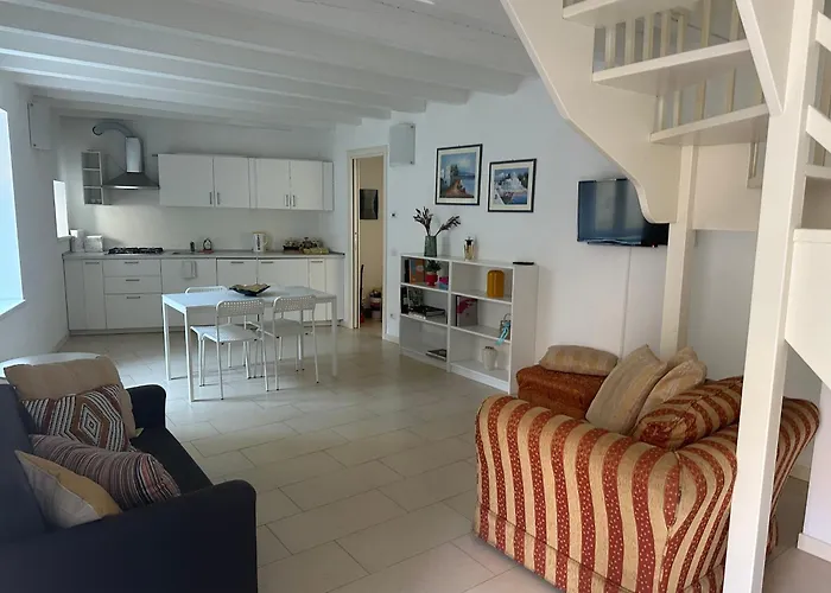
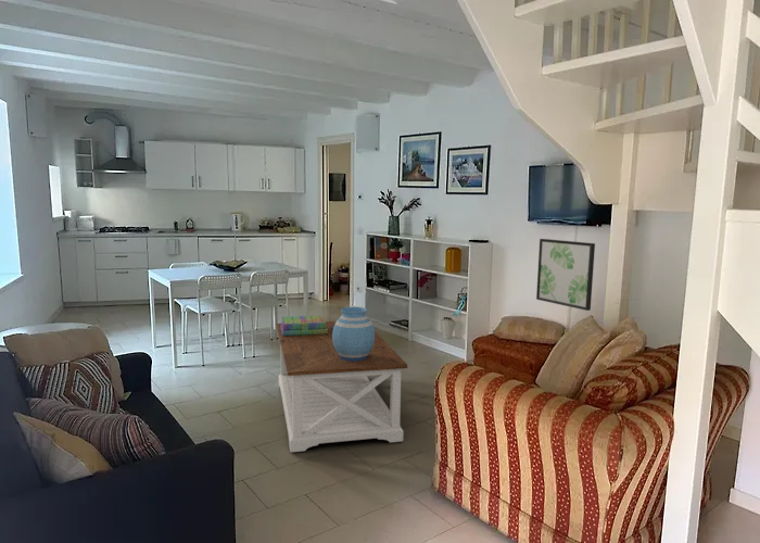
+ coffee table (332, 375)
+ vase (353, 332)
+ wall art (563, 273)
+ stack of books (303, 325)
